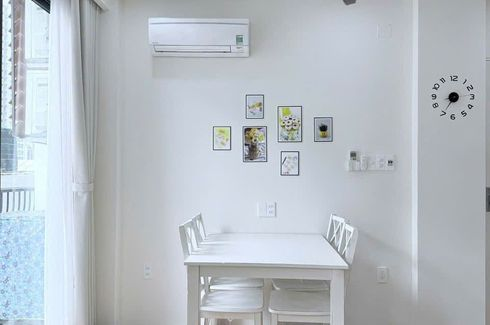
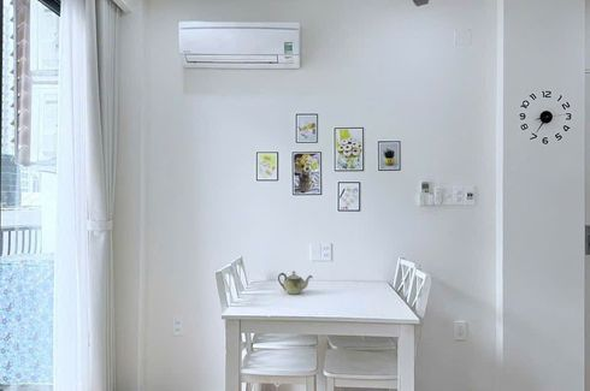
+ teapot (295, 282)
